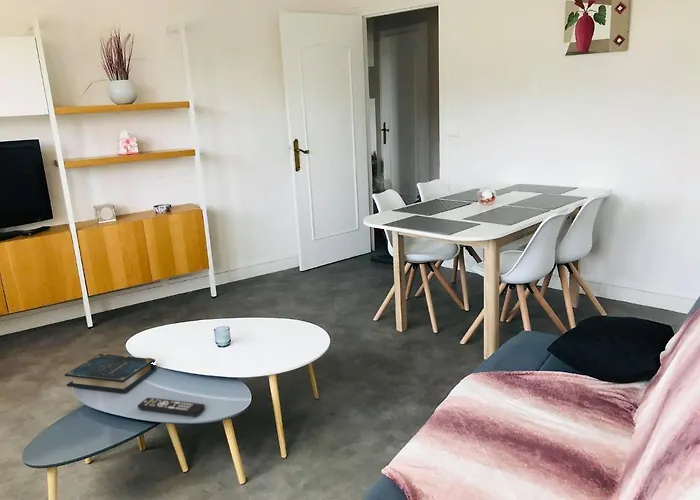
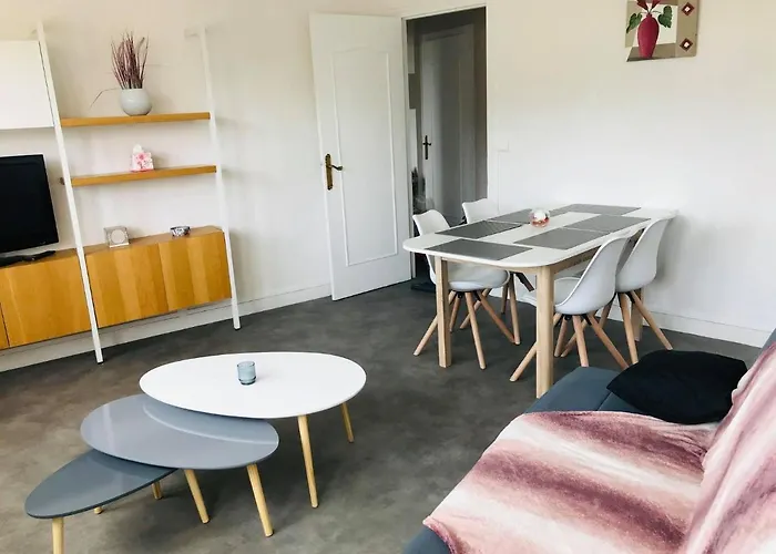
- book (112, 371)
- remote control (171, 407)
